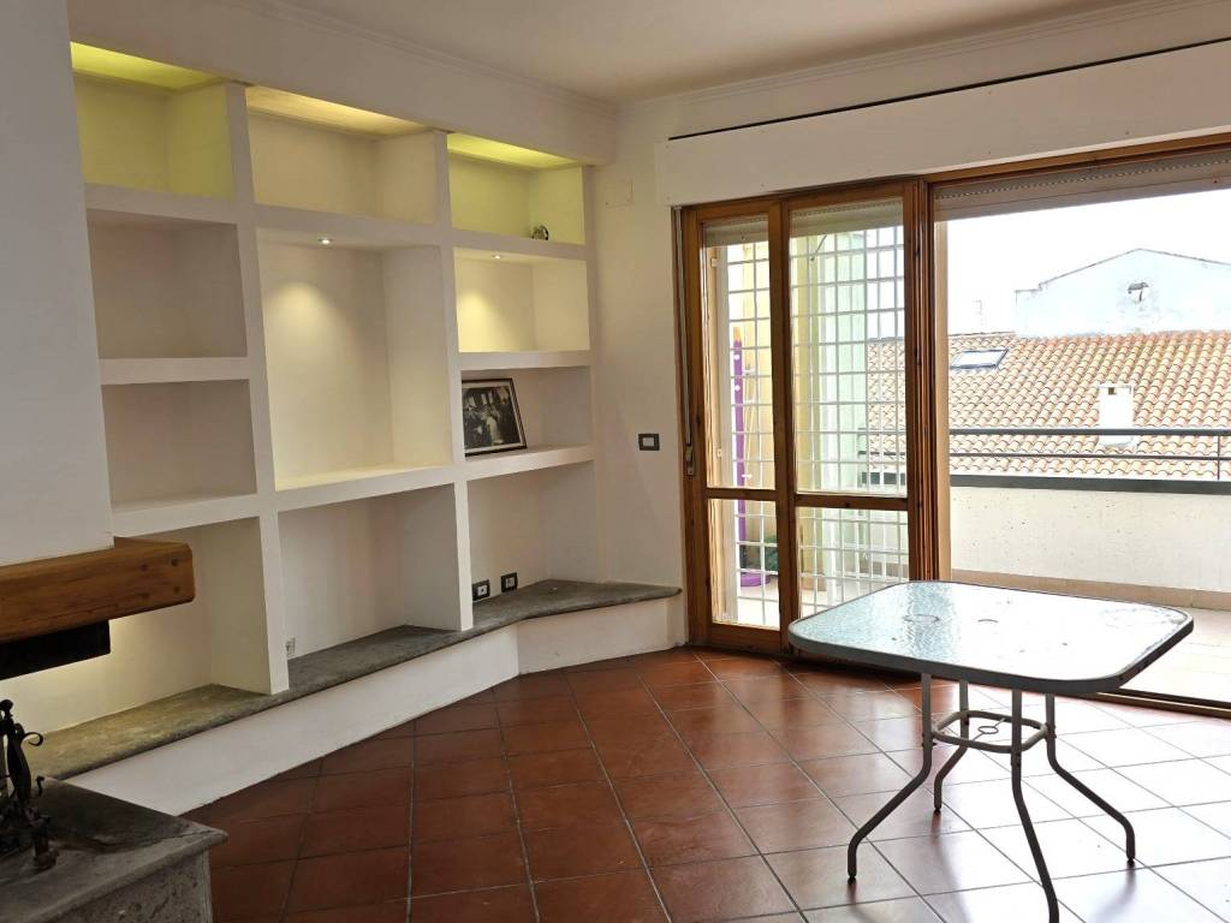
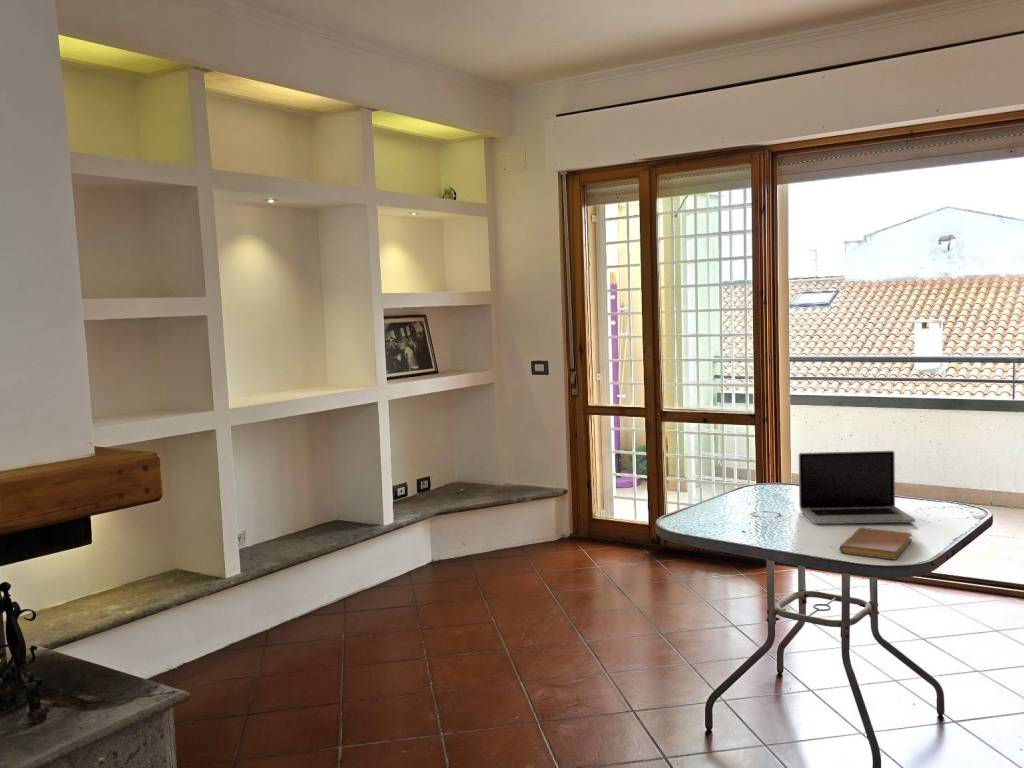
+ laptop (855, 486)
+ notebook (876, 542)
